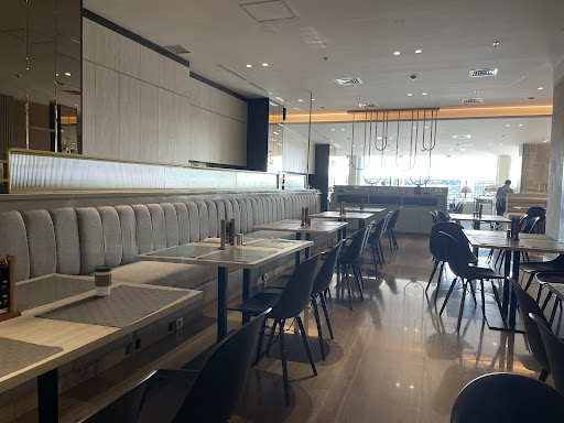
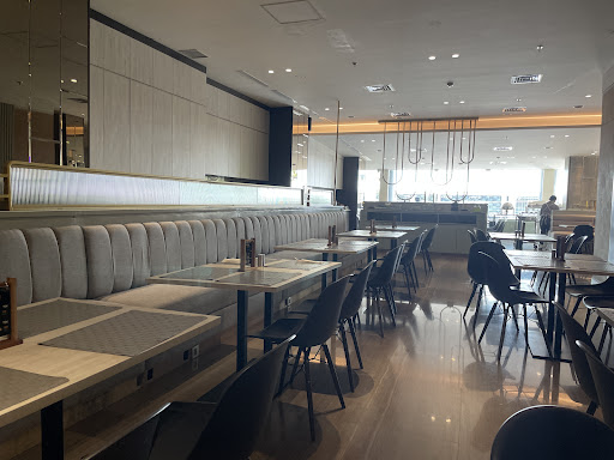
- coffee cup (102, 280)
